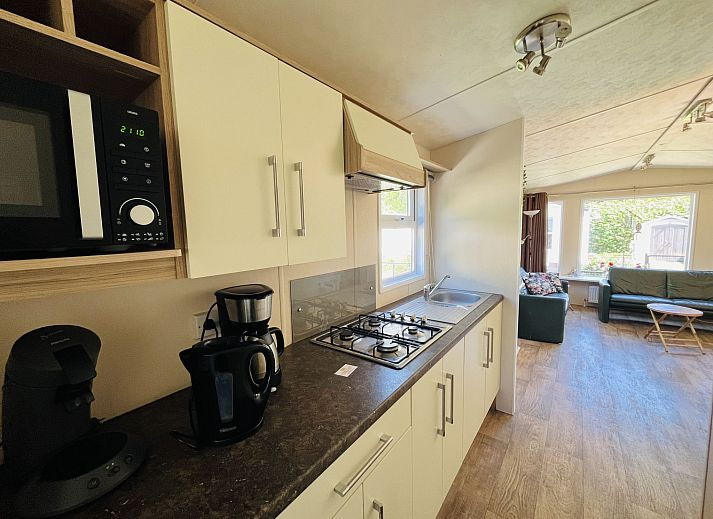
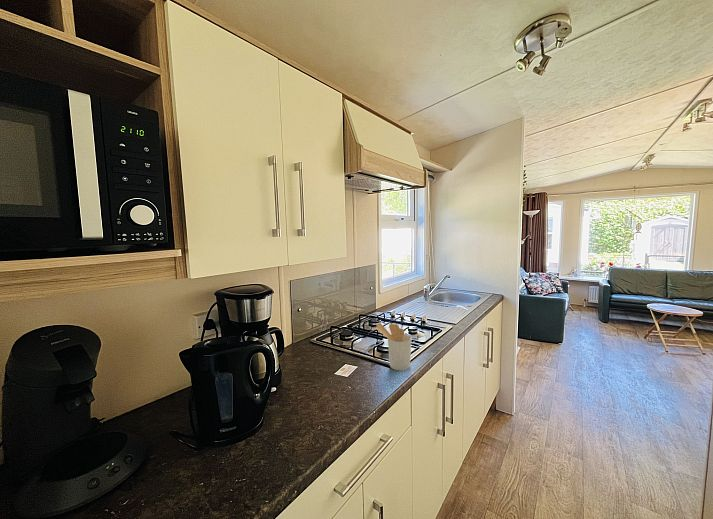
+ utensil holder (393, 344)
